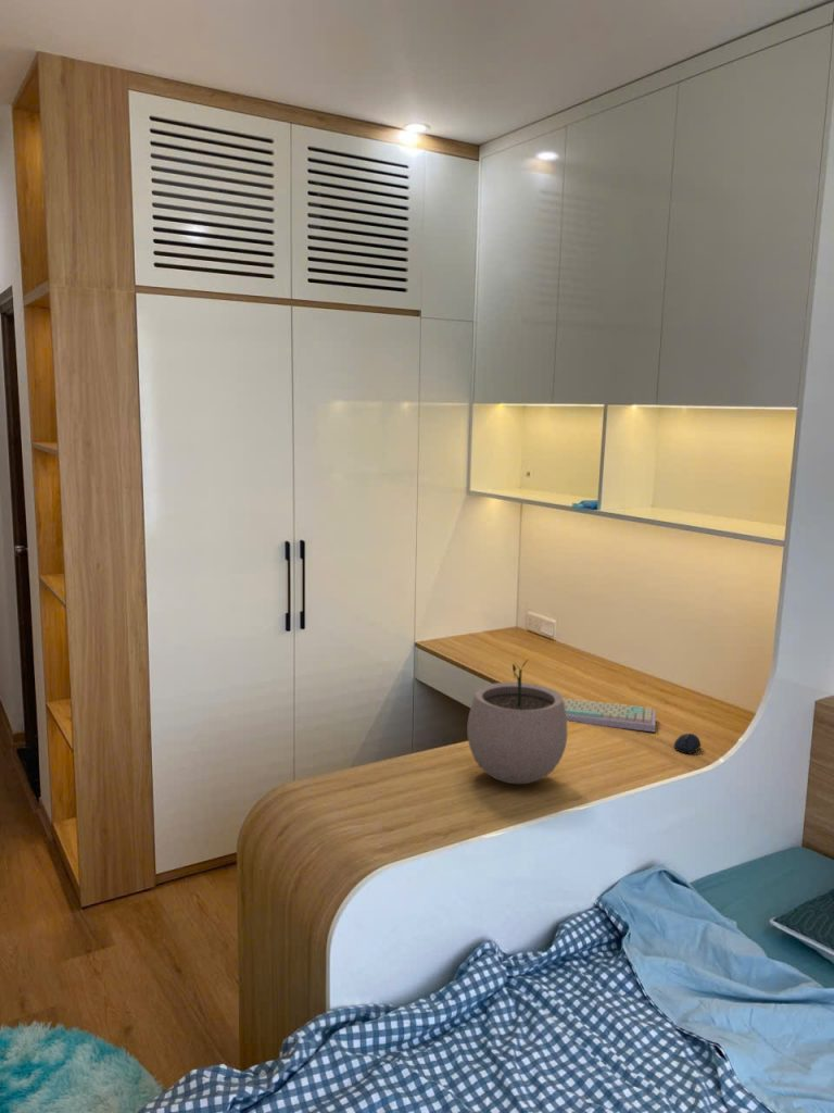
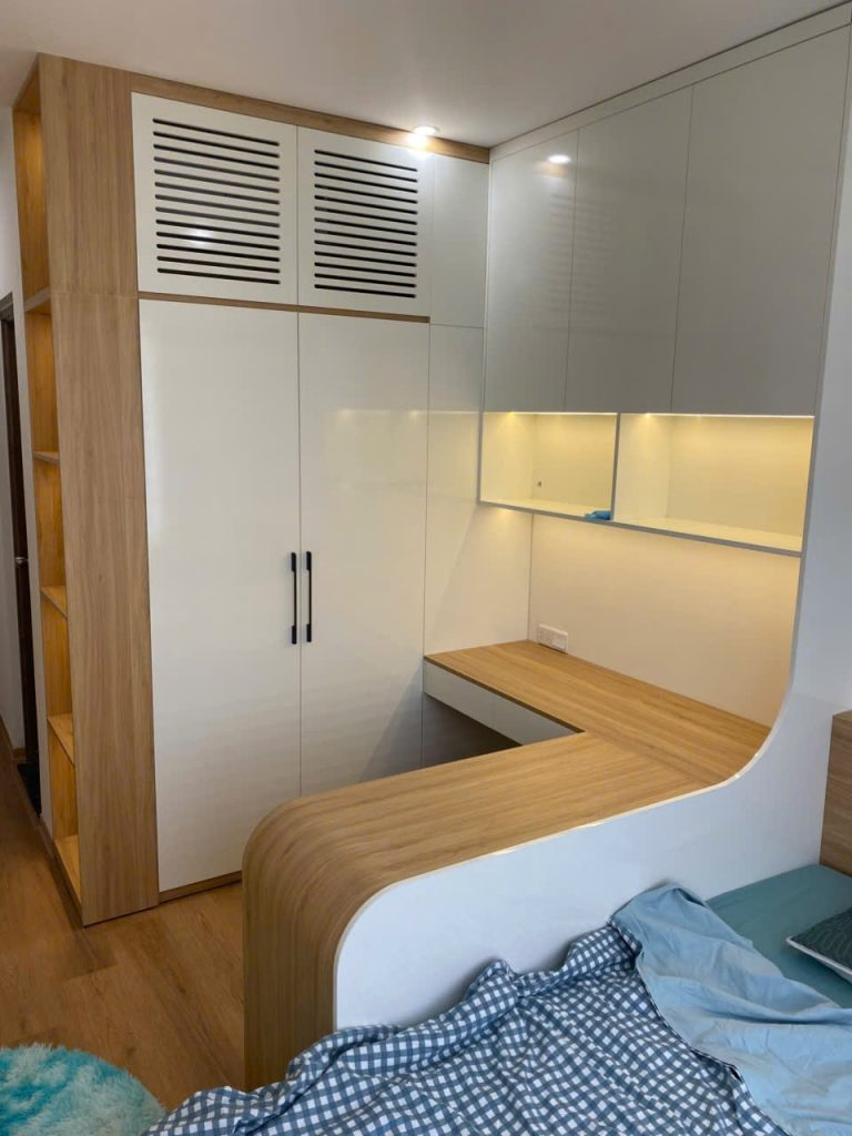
- plant pot (517, 718)
- keyboard (586, 711)
- computer mouse (687, 741)
